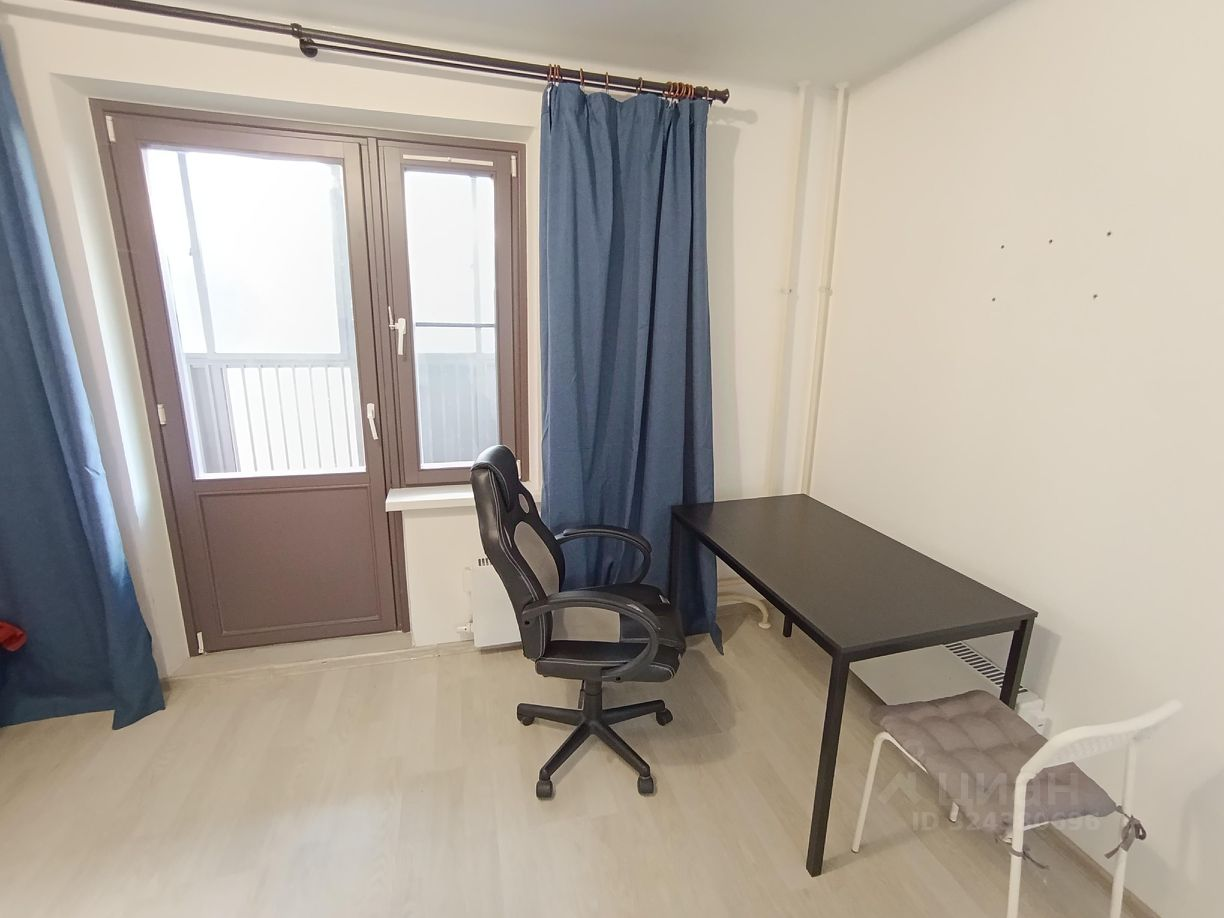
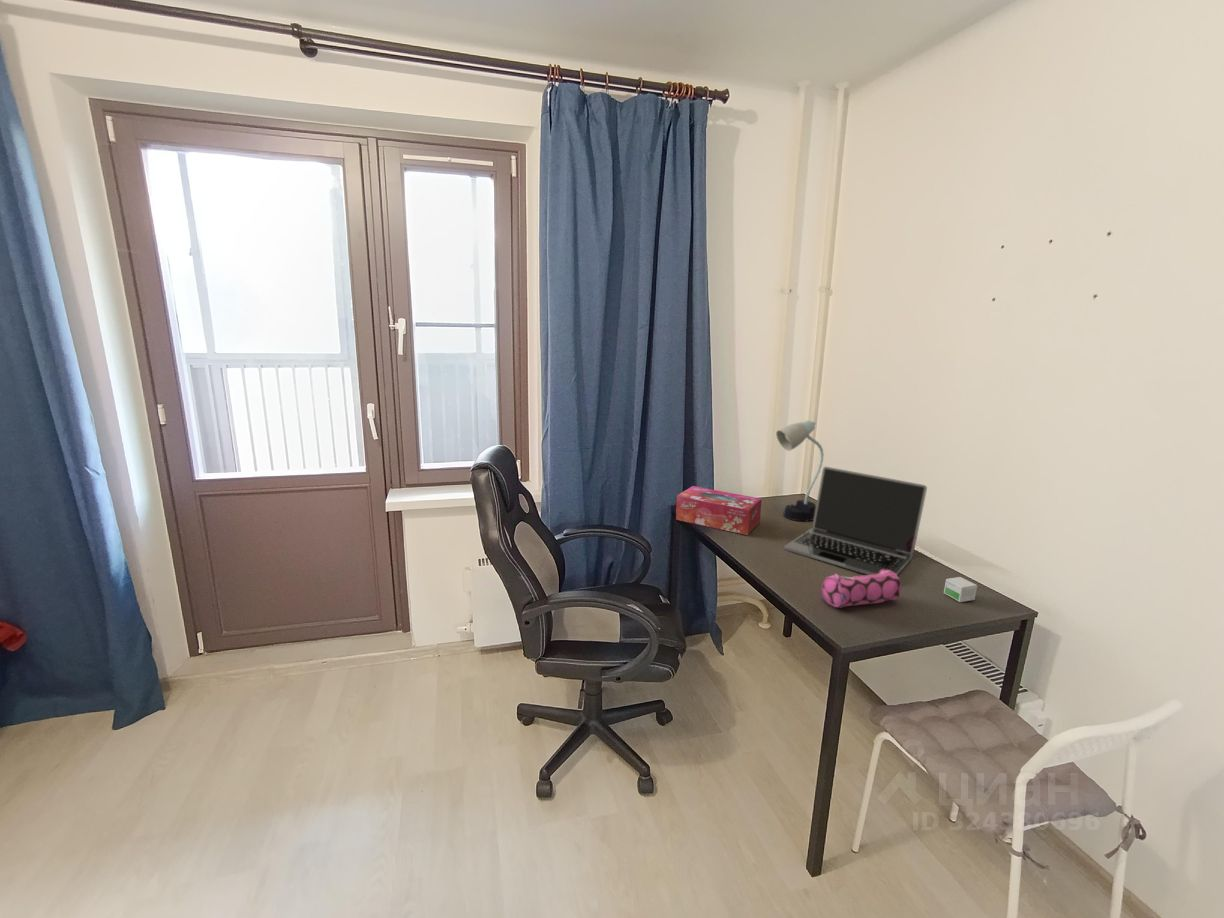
+ laptop (854, 518)
+ small box (960, 589)
+ tissue box (718, 509)
+ desk lamp (814, 476)
+ pencil case (862, 586)
